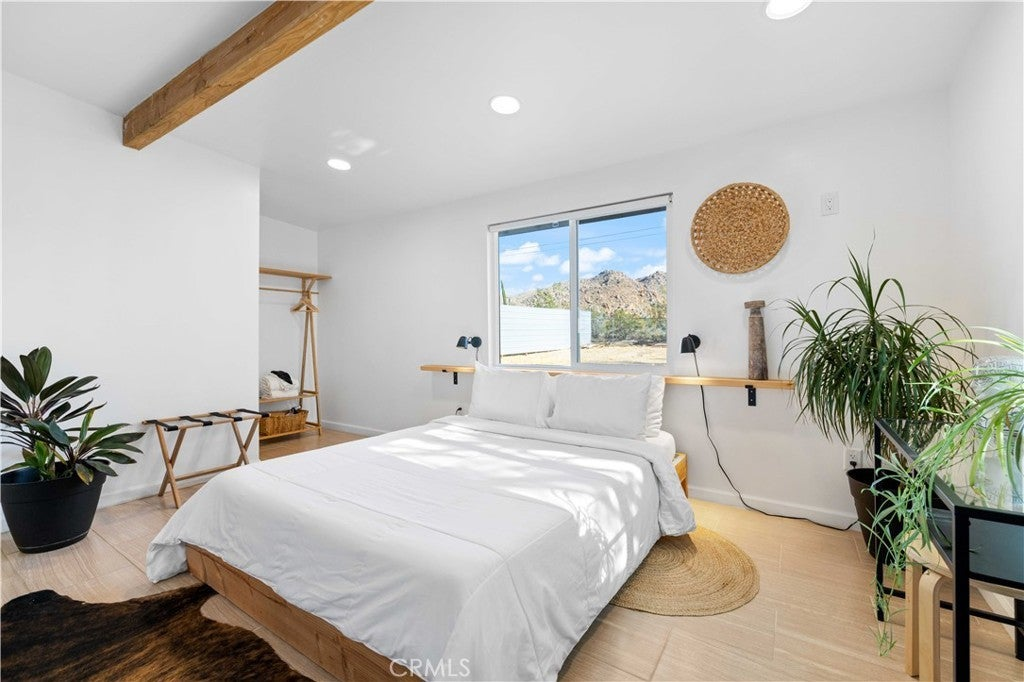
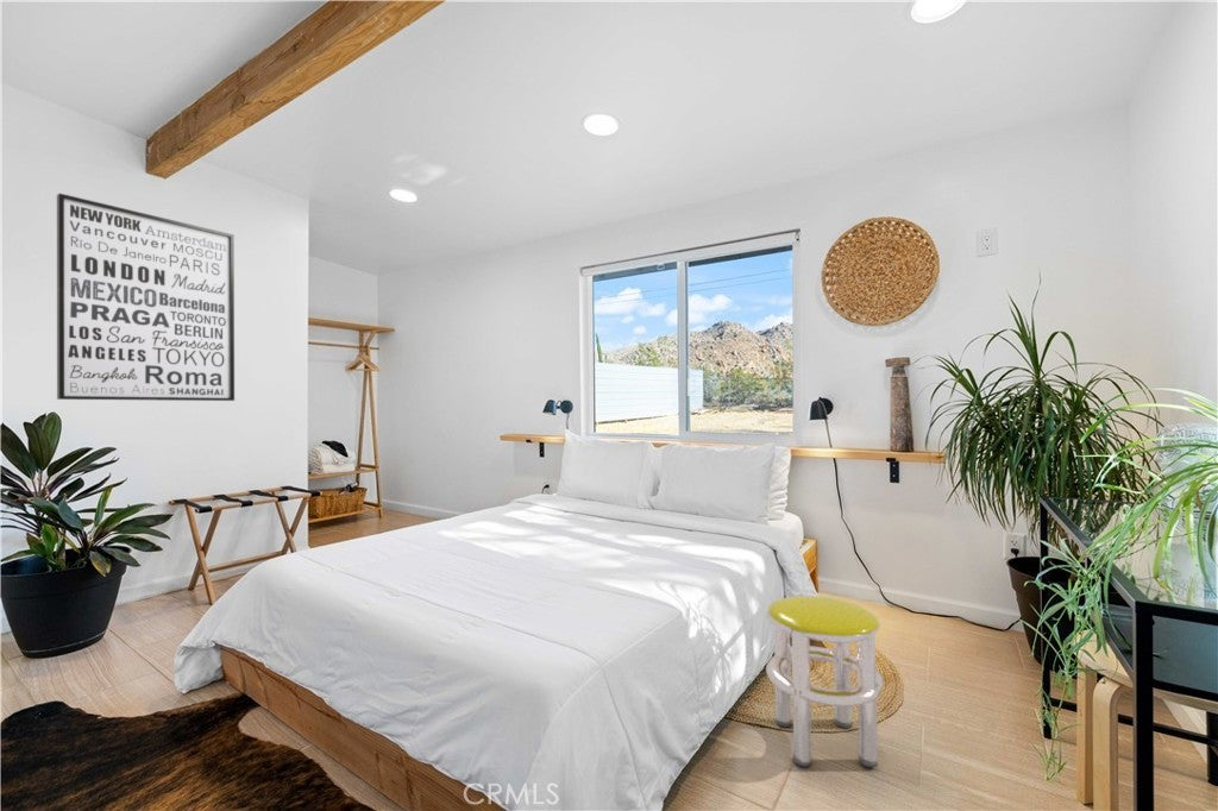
+ stool (834, 671)
+ wall art (155, 308)
